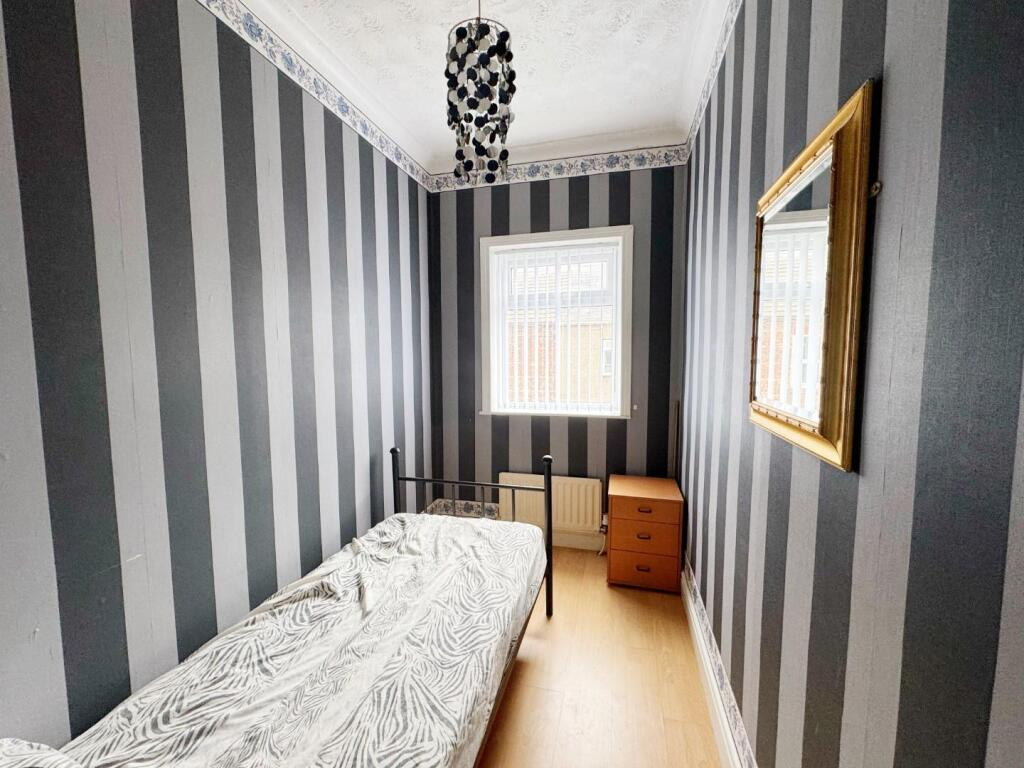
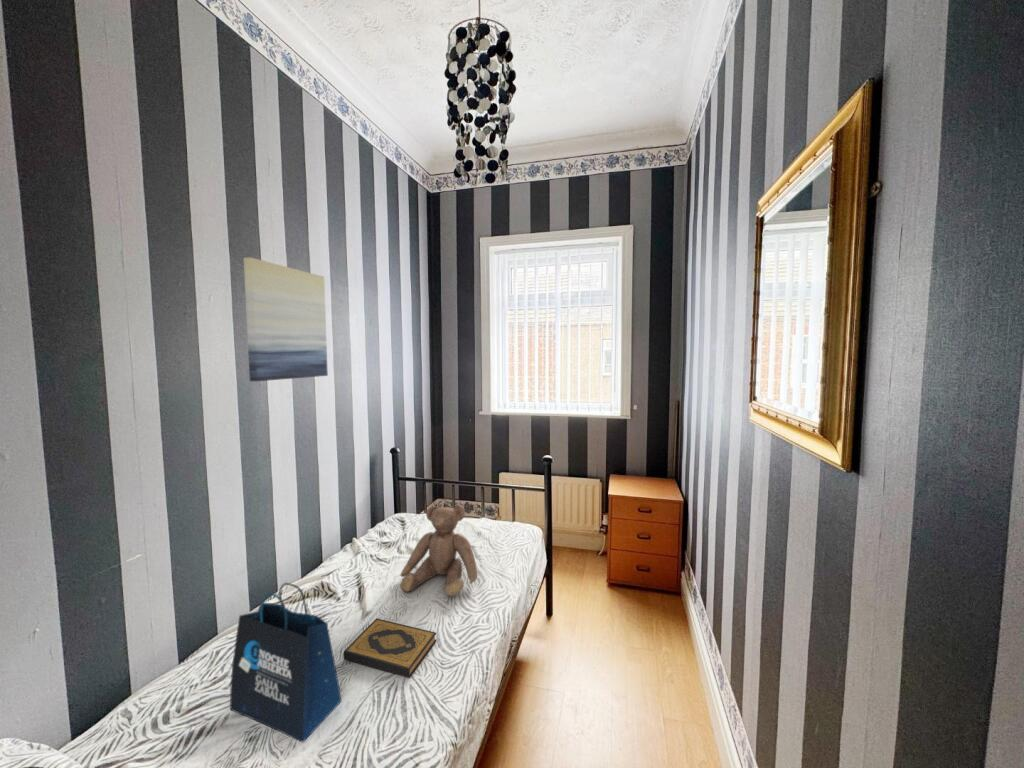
+ hardback book (391, 645)
+ wall art (290, 323)
+ teddy bear (438, 548)
+ tote bag (283, 648)
